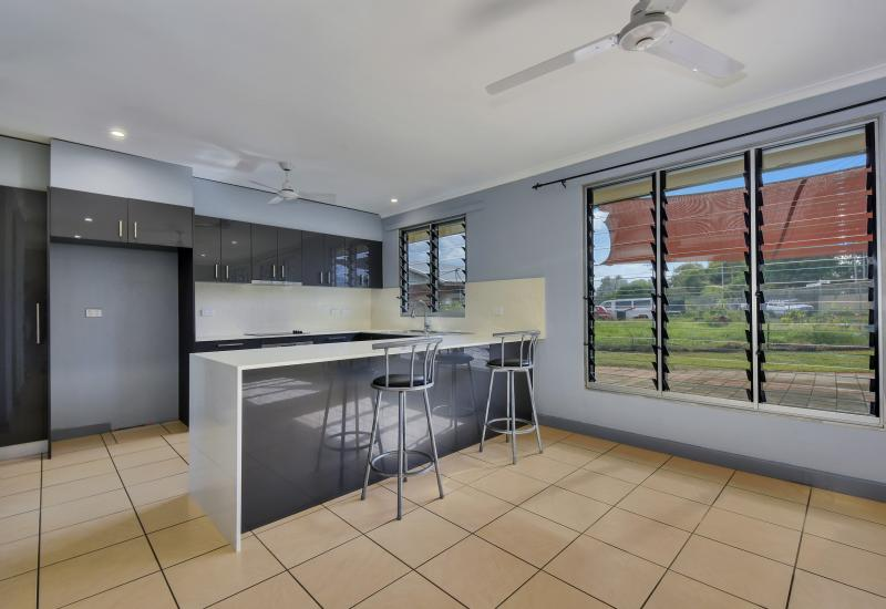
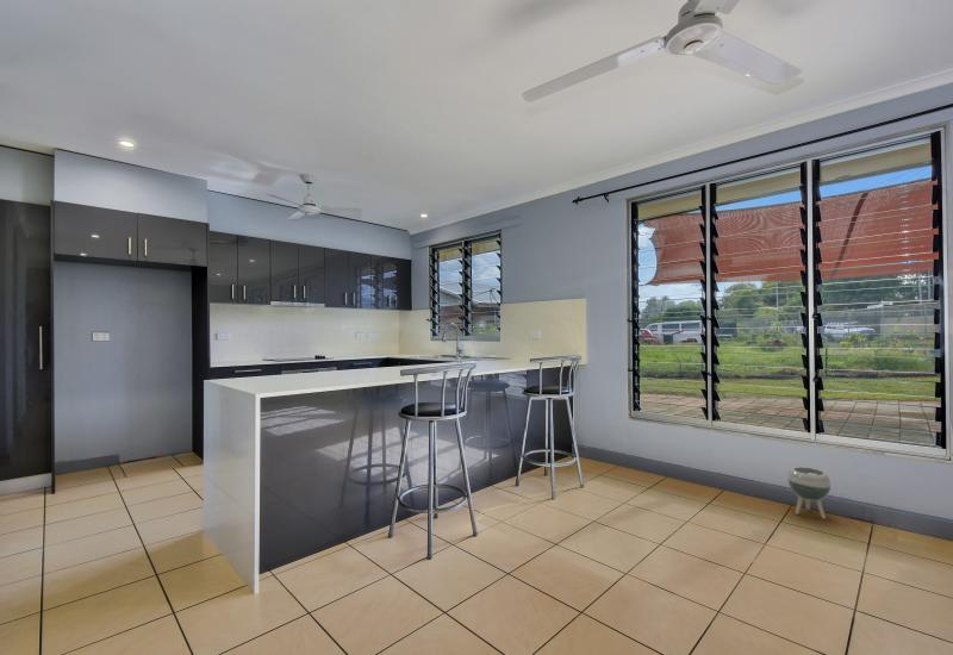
+ planter (809, 492)
